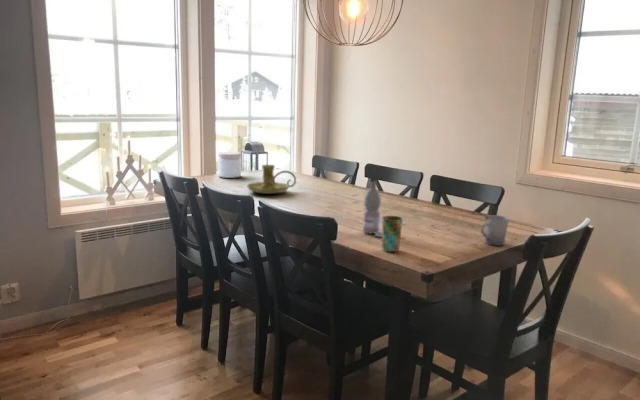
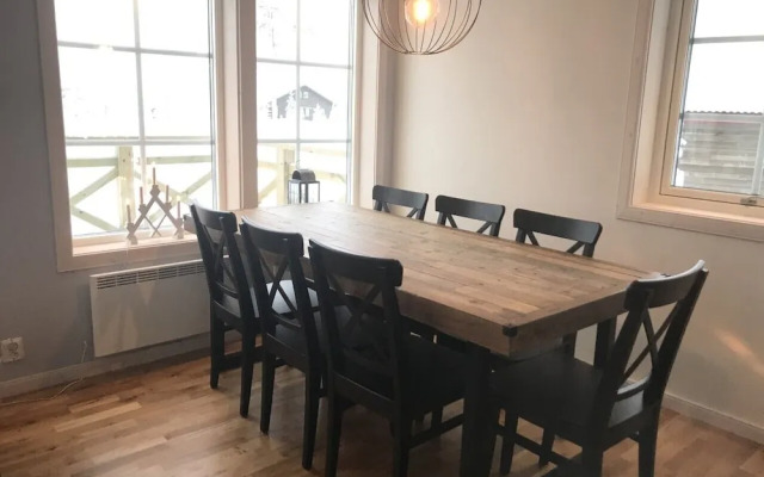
- cup (391, 234)
- cup (492, 230)
- candle holder (272, 178)
- water bottle (374, 208)
- jar (229, 164)
